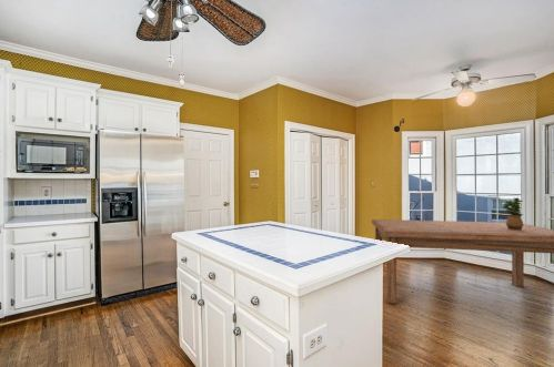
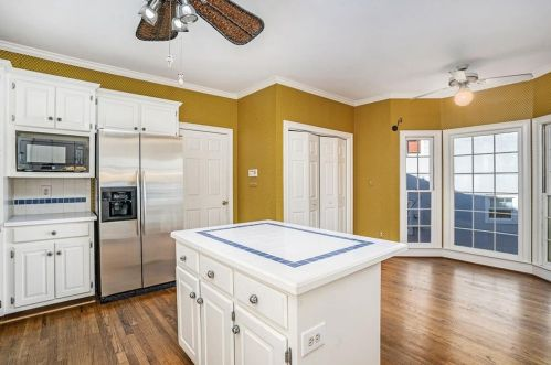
- dining table (459, 248)
- potted plant (513, 213)
